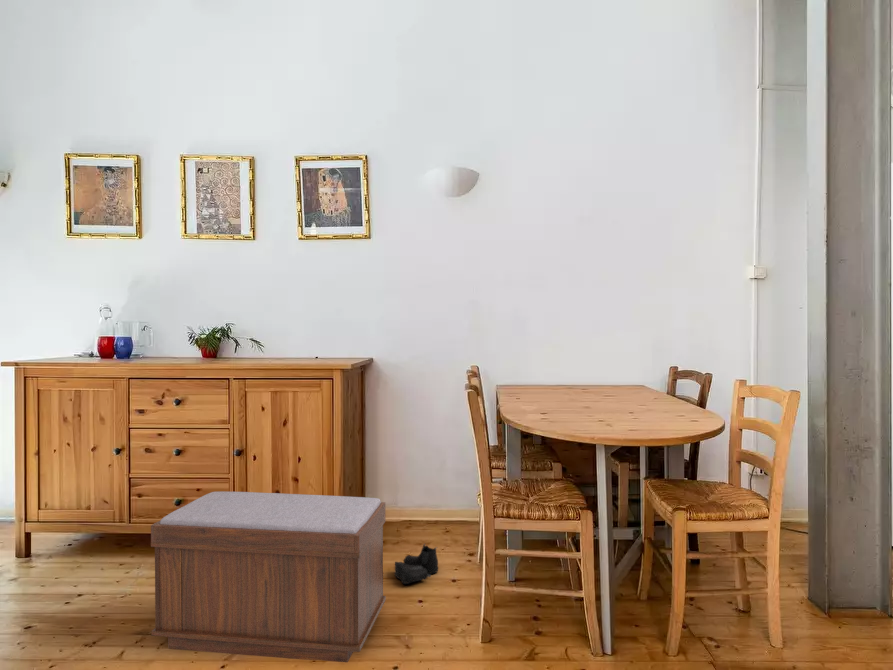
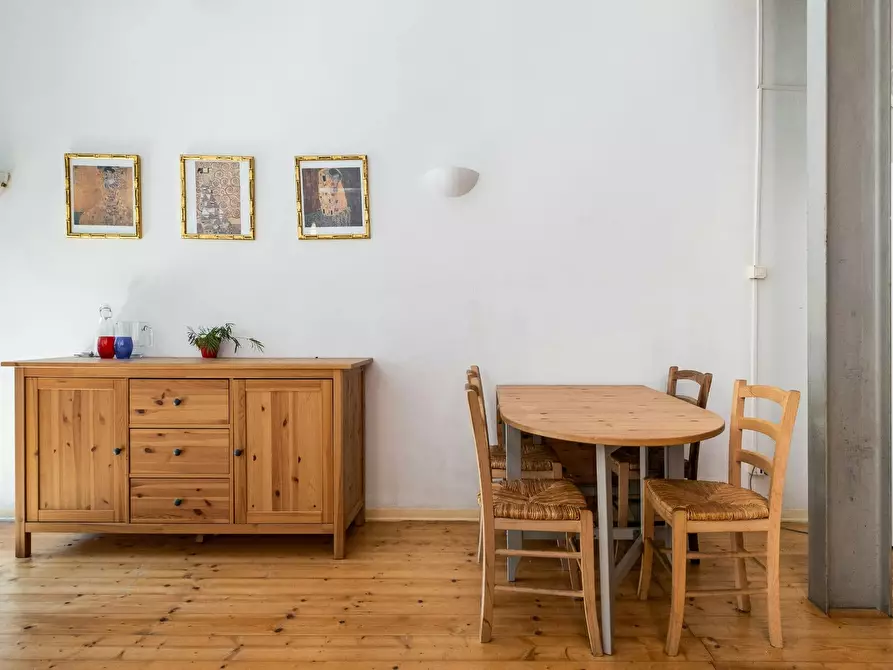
- boots (413, 562)
- bench (276, 567)
